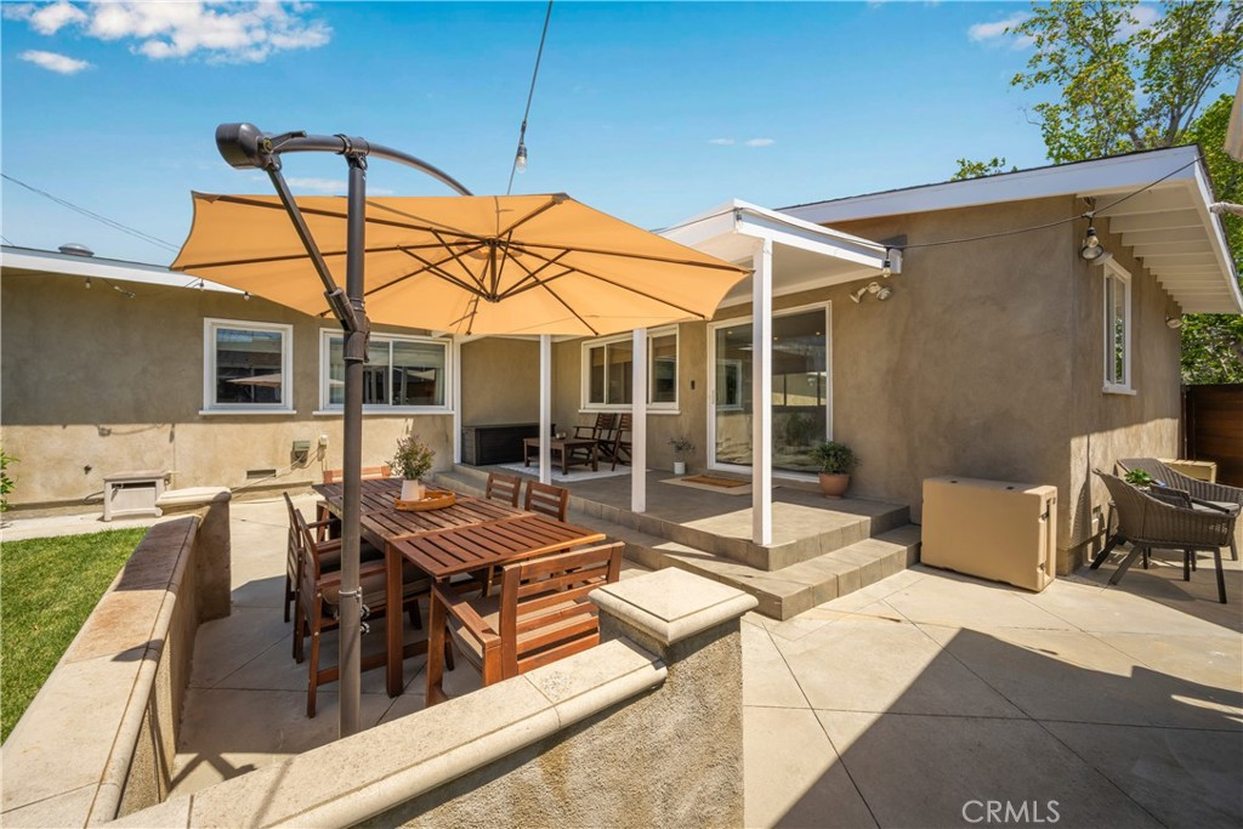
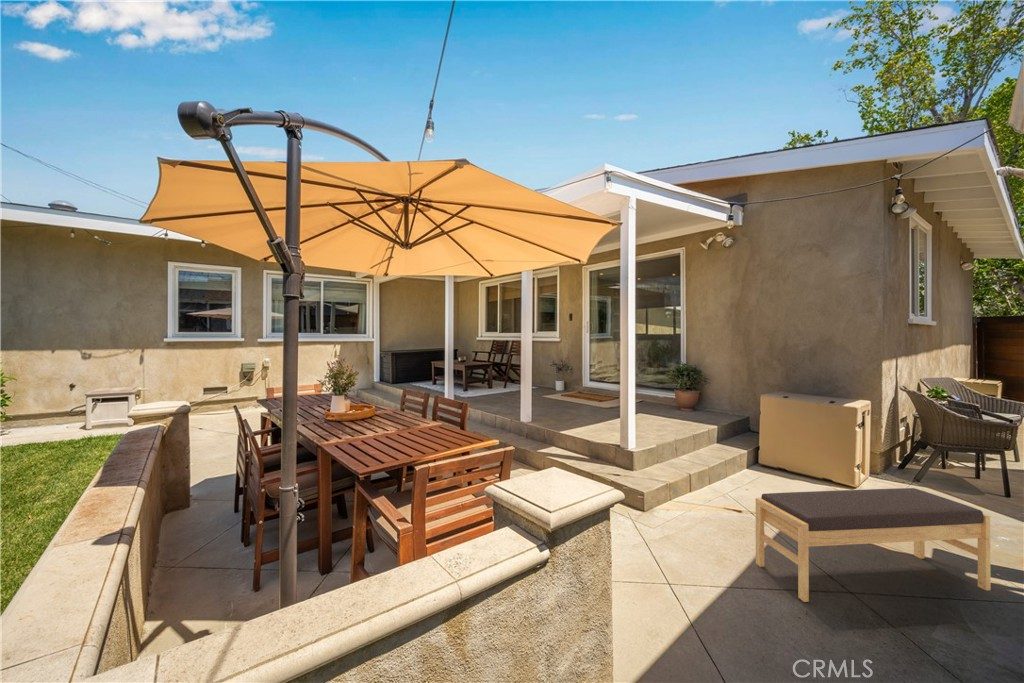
+ bench (866, 538)
